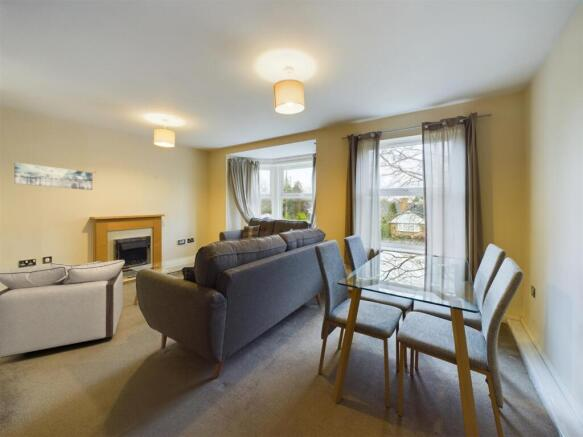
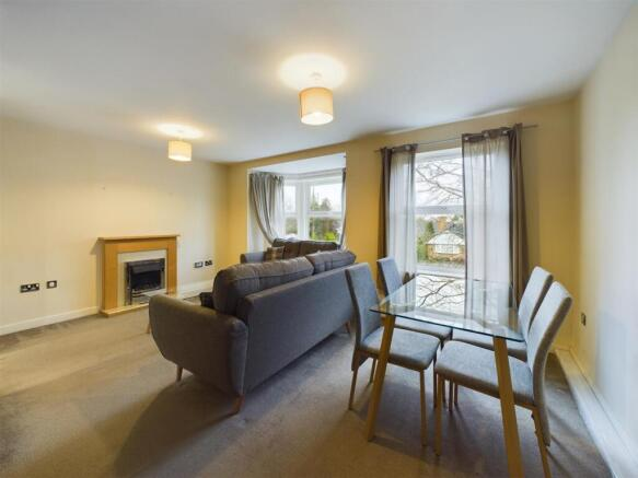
- wall art (57, 177)
- armchair (71, 294)
